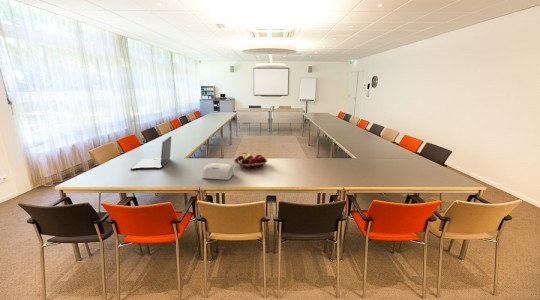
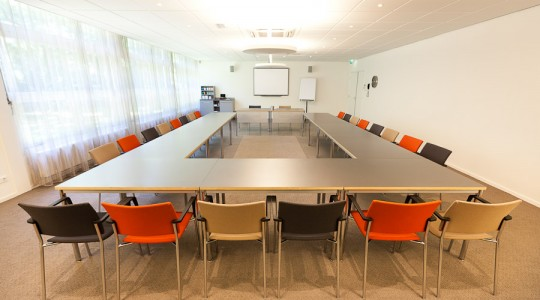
- laptop (152, 159)
- fruit basket (250, 160)
- tissue box (218, 170)
